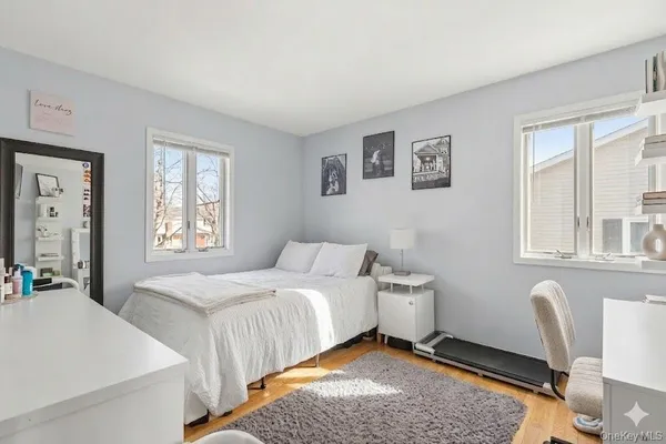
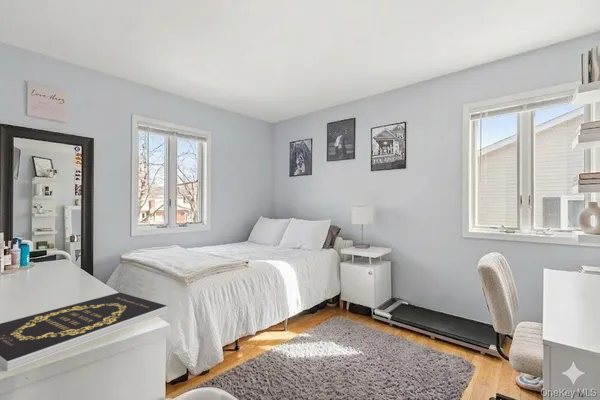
+ book (78, 321)
